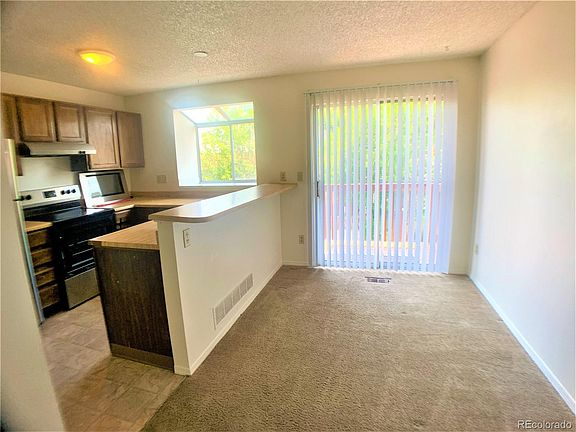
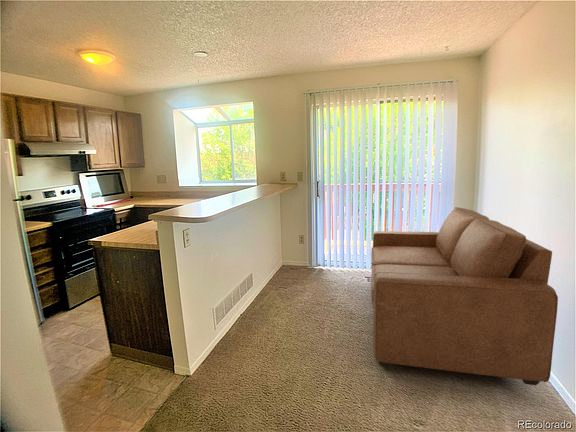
+ sofa (435, 270)
